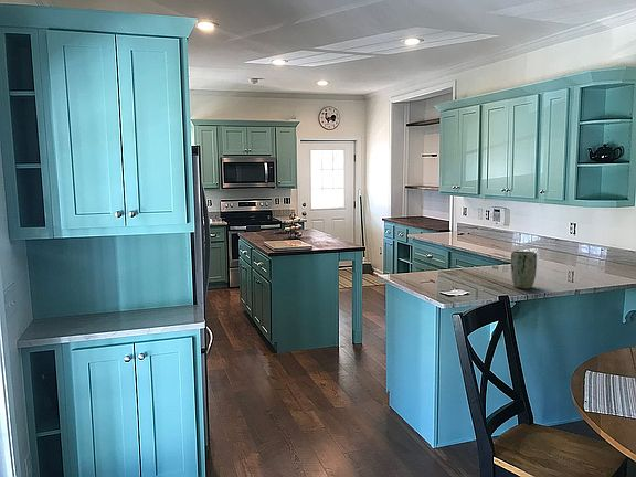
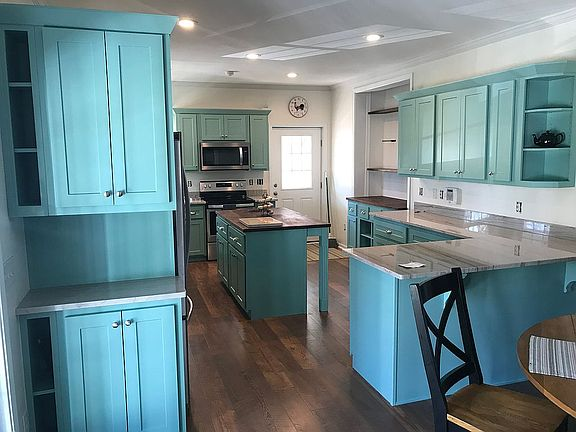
- plant pot (522, 269)
